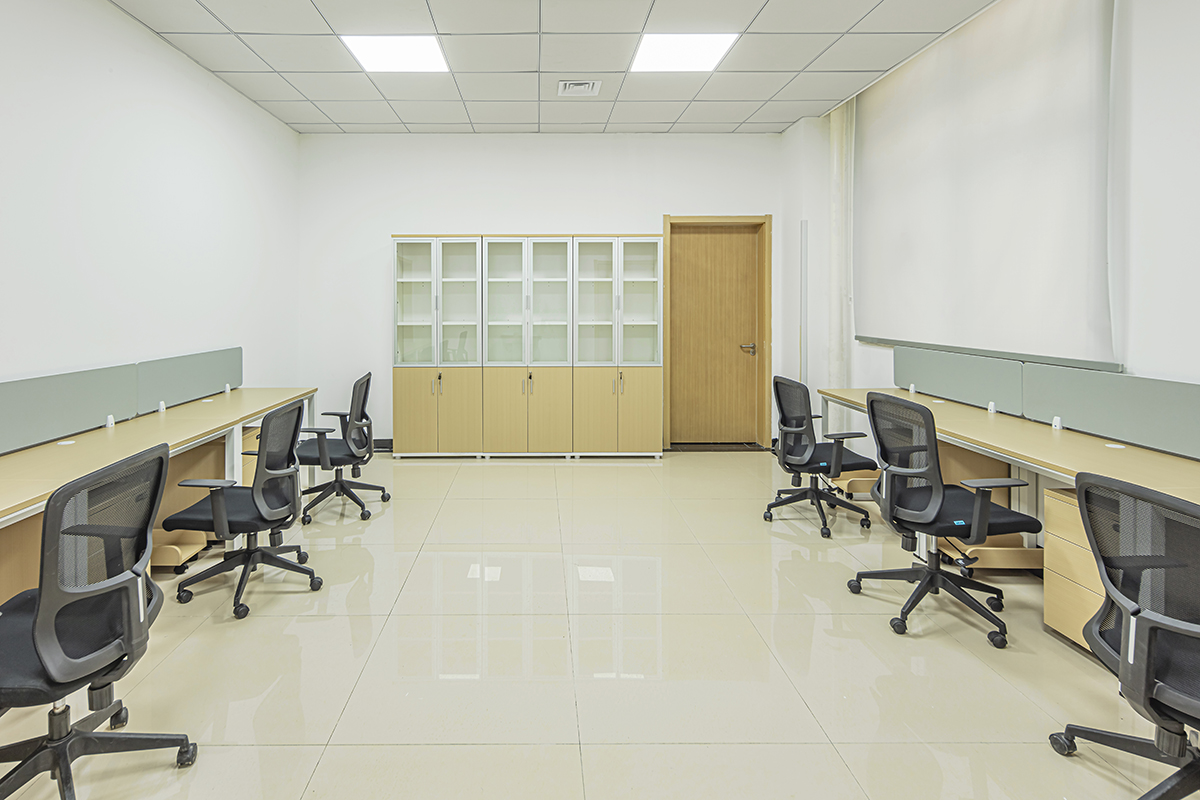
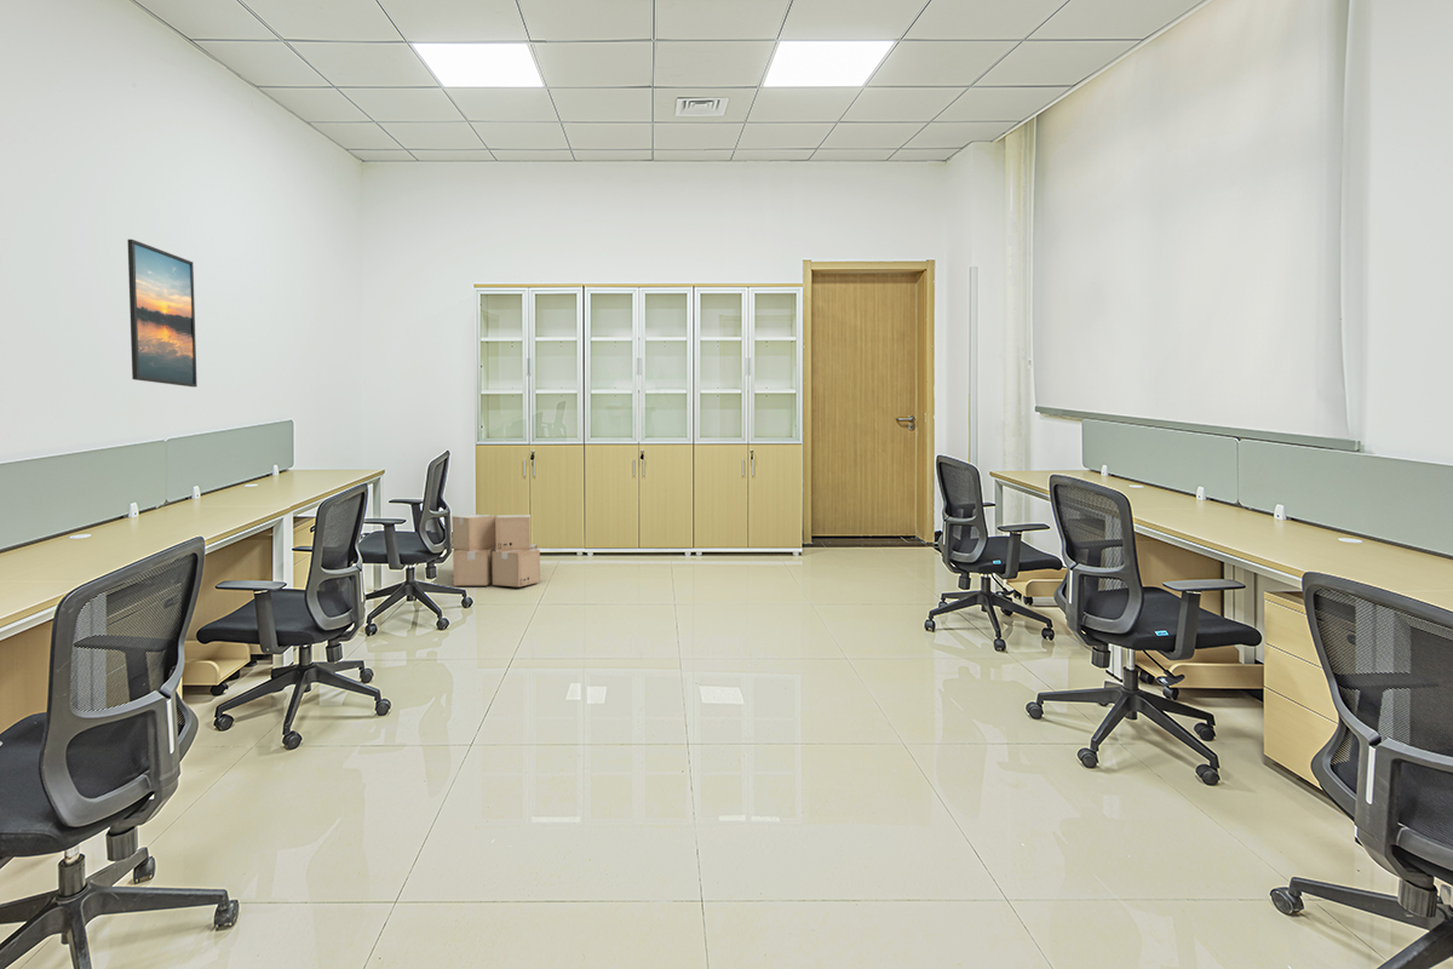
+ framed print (163, 317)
+ cardboard box (496, 547)
